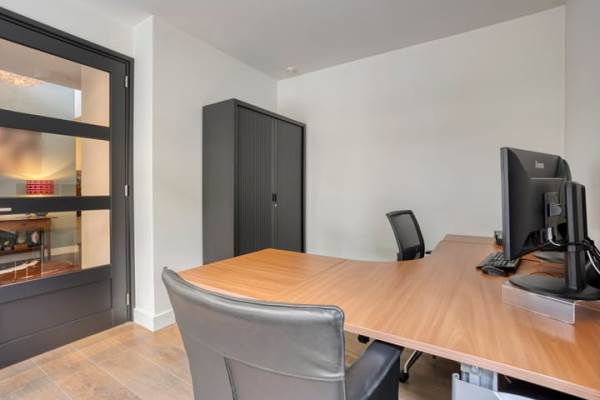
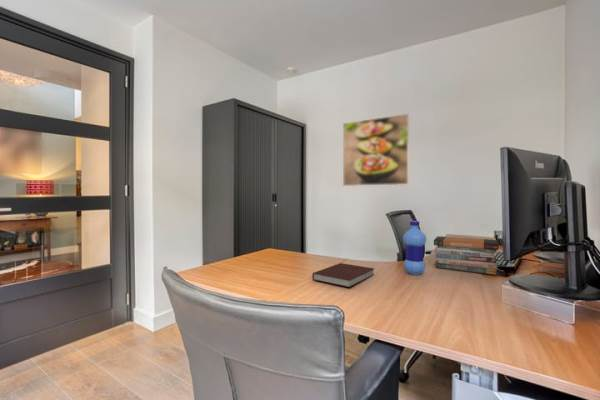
+ book stack (464, 253)
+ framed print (374, 152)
+ water bottle (414, 247)
+ notebook (344, 273)
